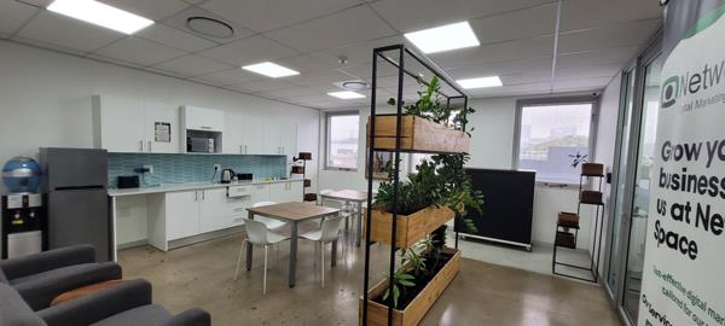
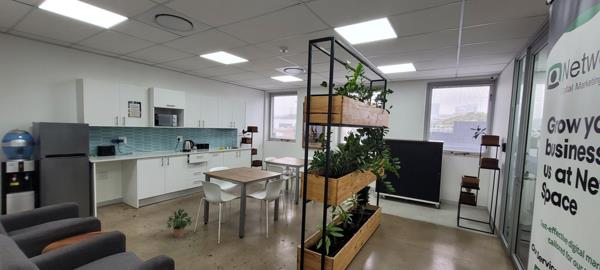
+ potted plant (178, 223)
